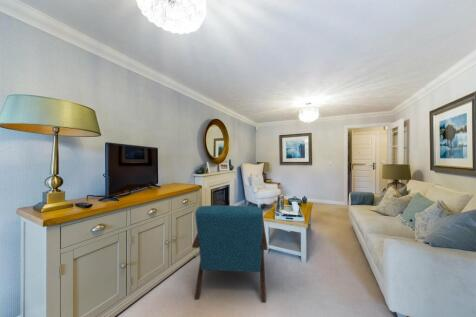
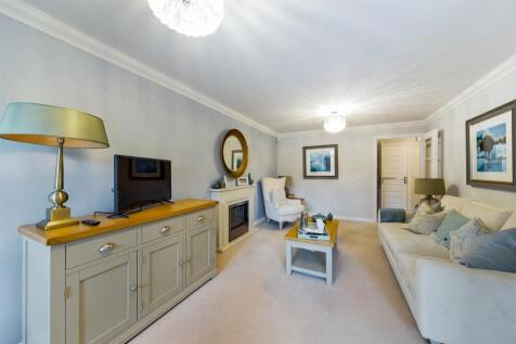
- armchair (232, 238)
